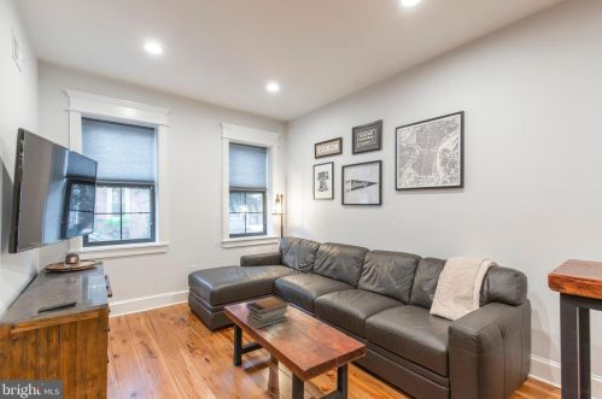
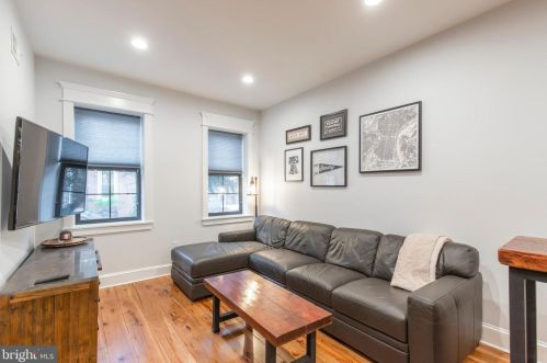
- book stack (268, 311)
